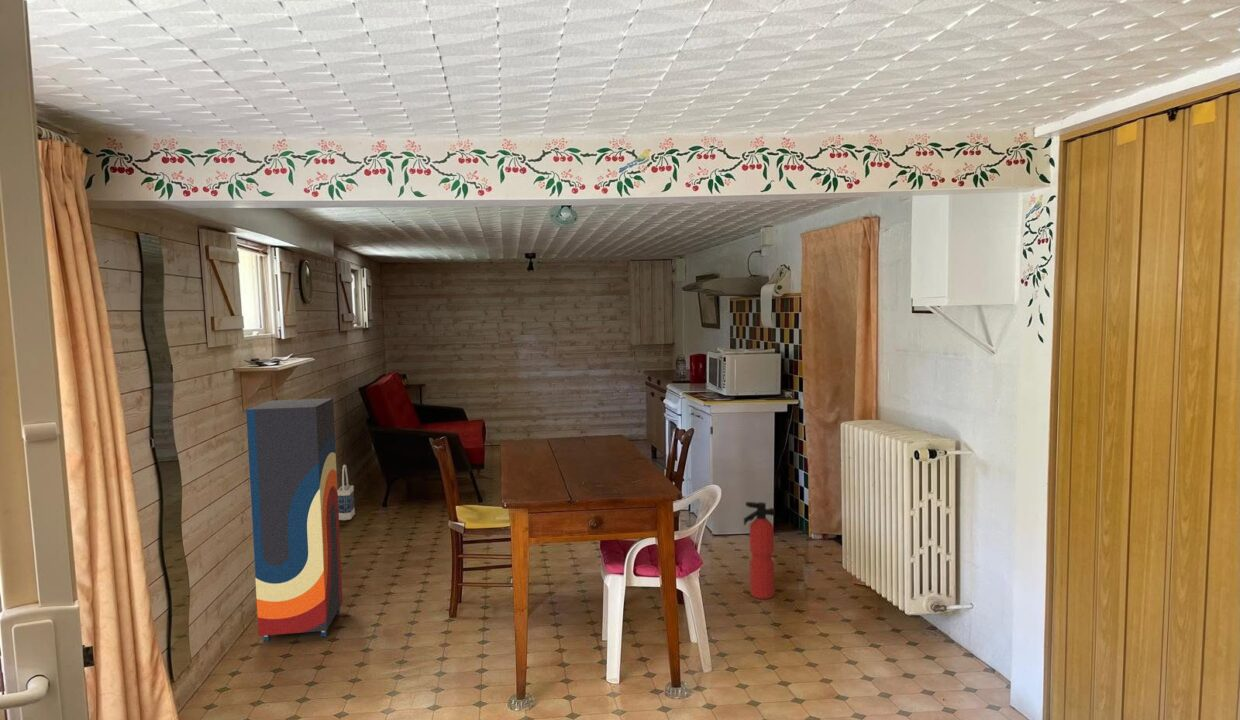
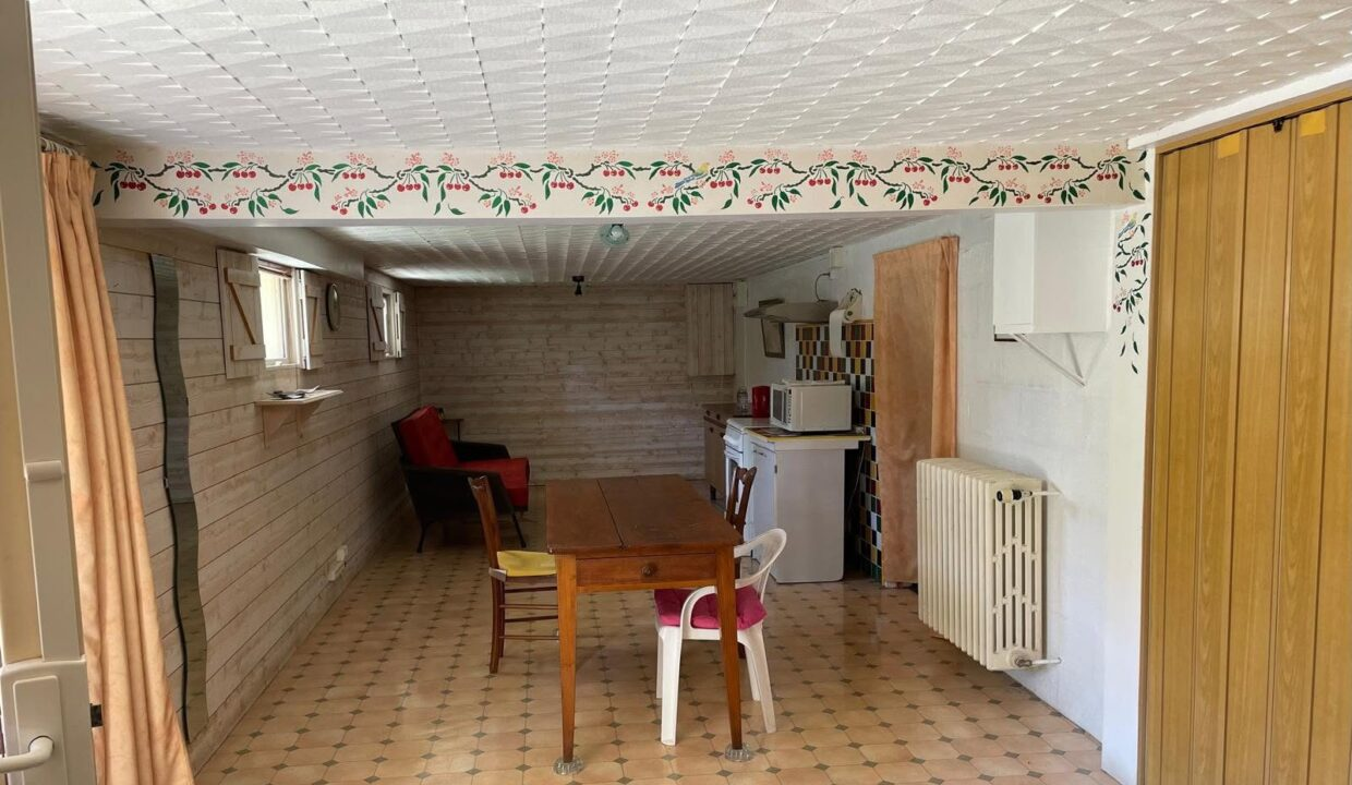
- bag (345, 491)
- fire extinguisher (759, 548)
- shelving unit (297, 516)
